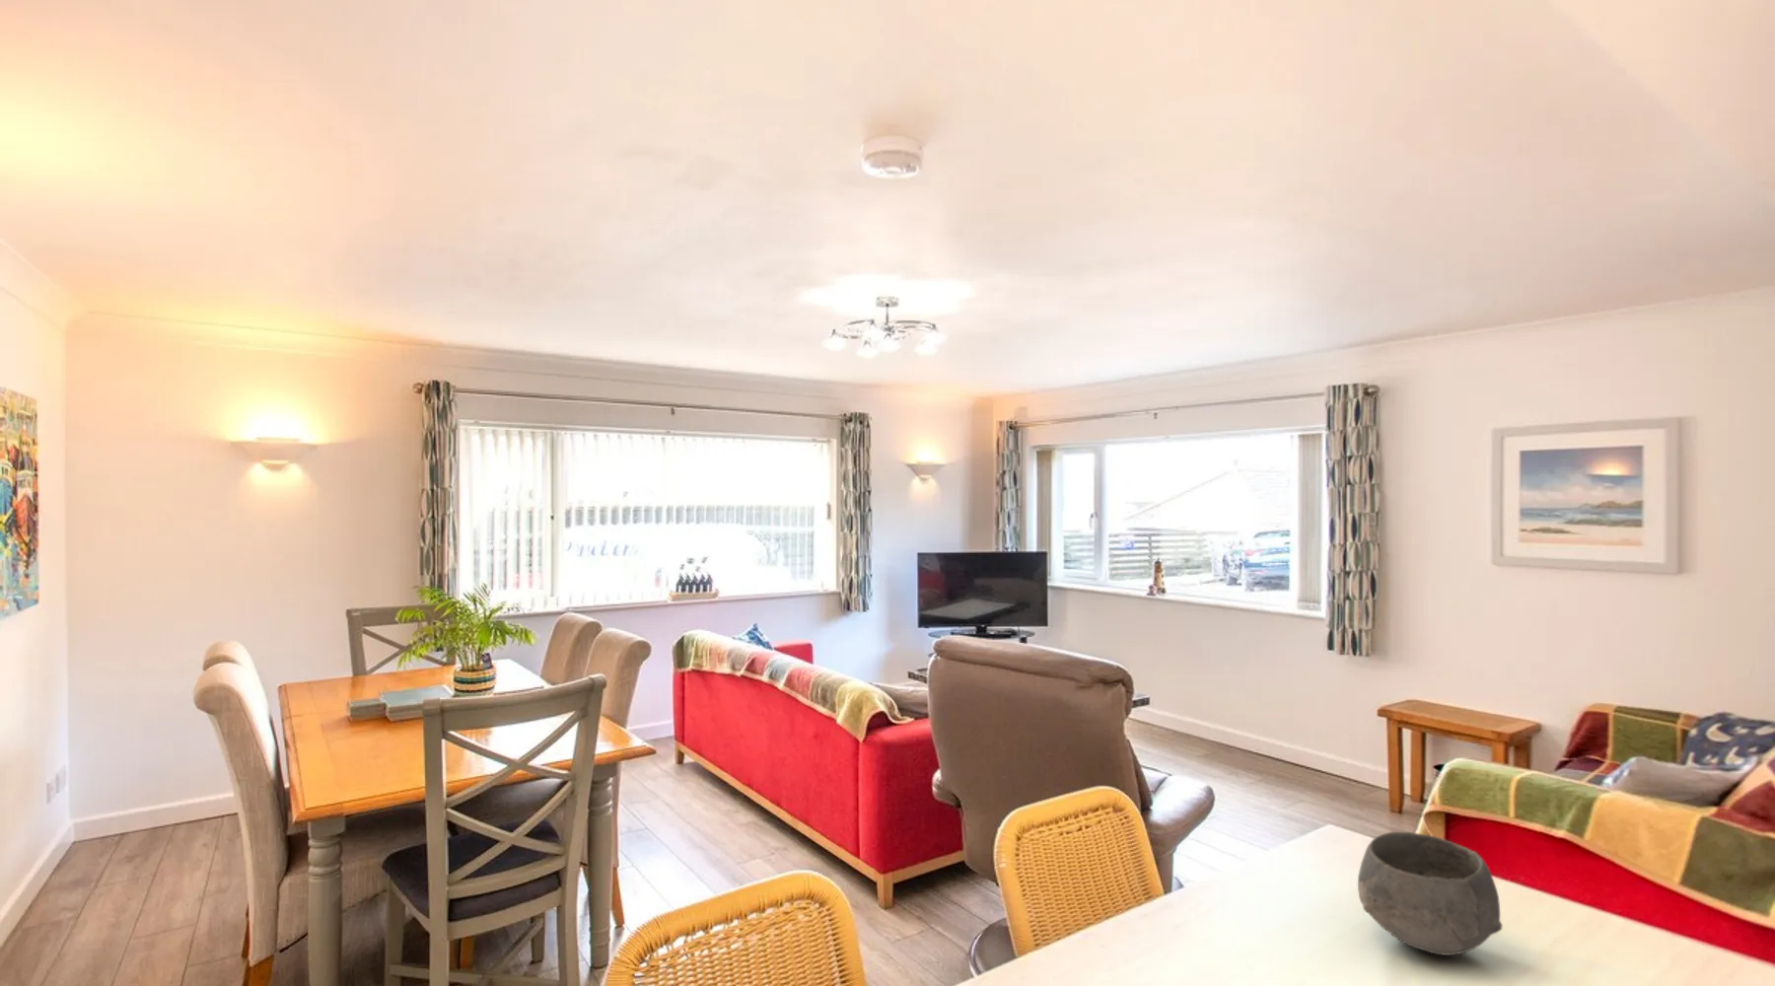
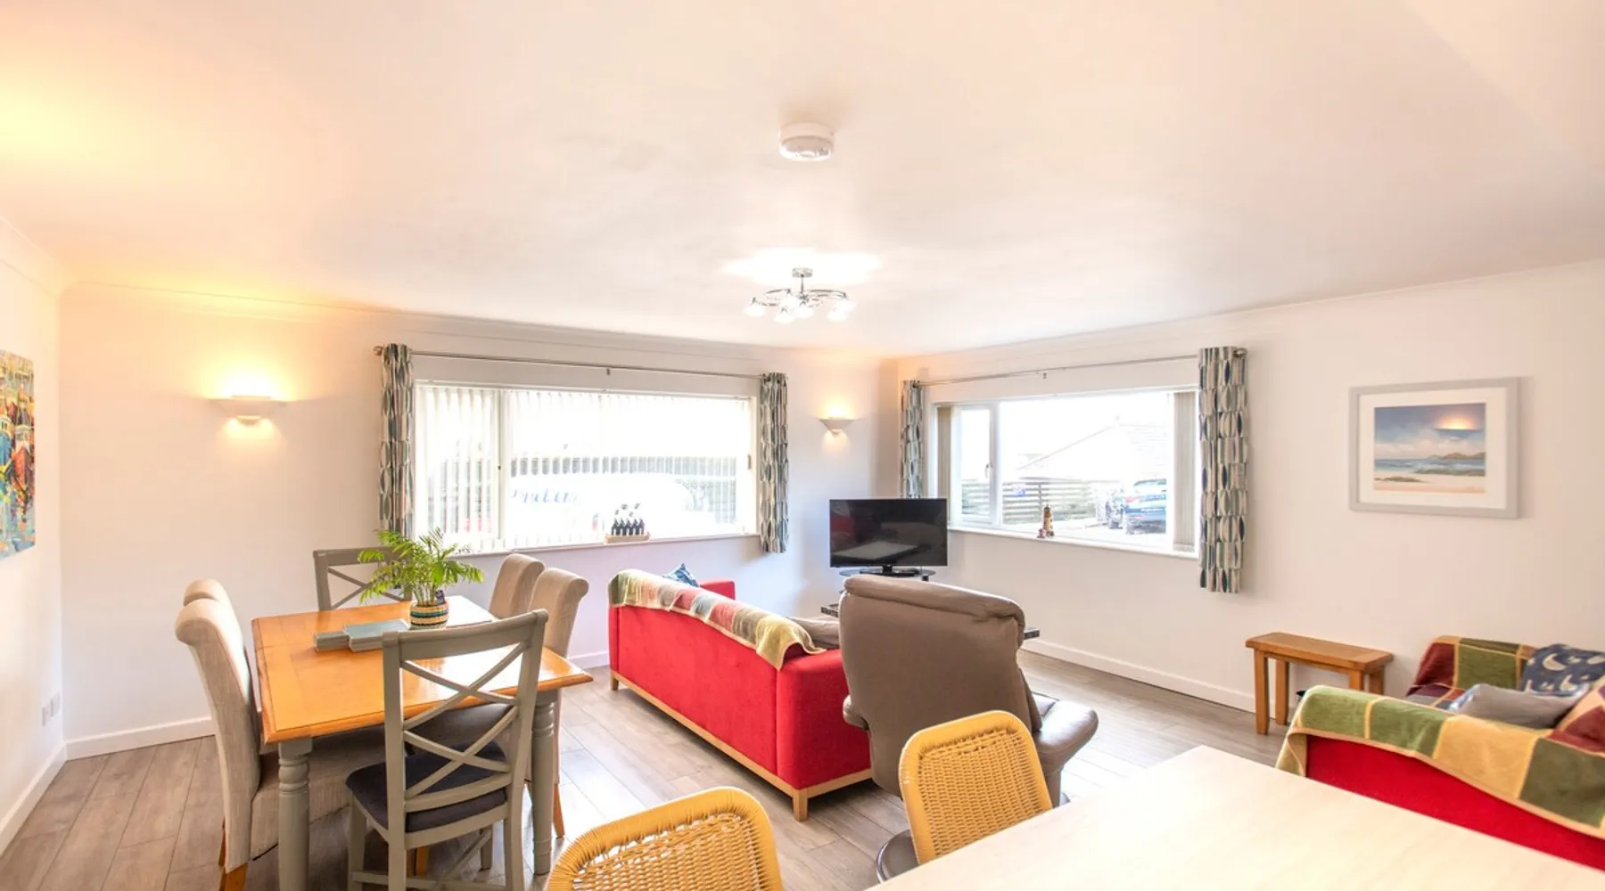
- bowl (1424, 895)
